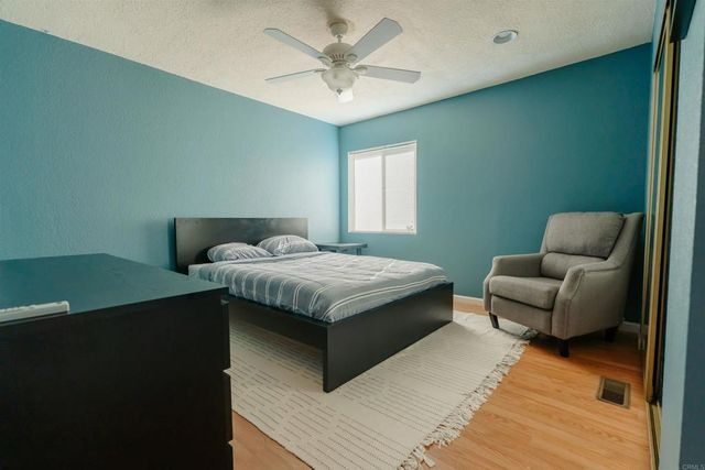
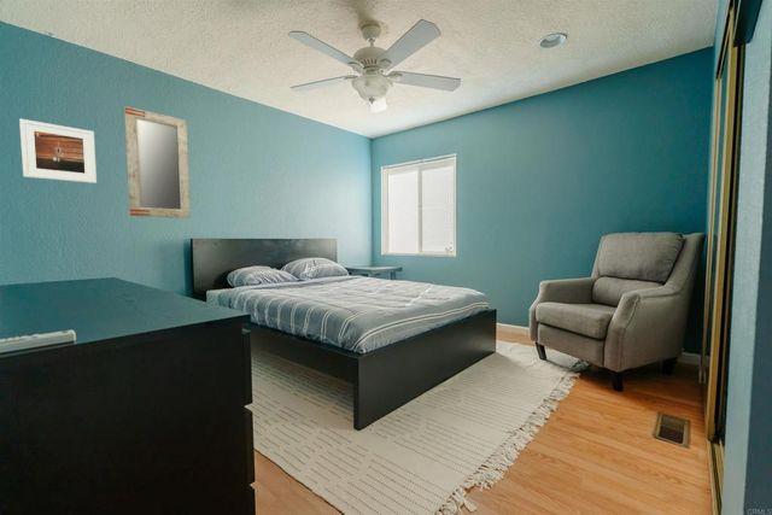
+ home mirror (159, 165)
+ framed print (60, 152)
